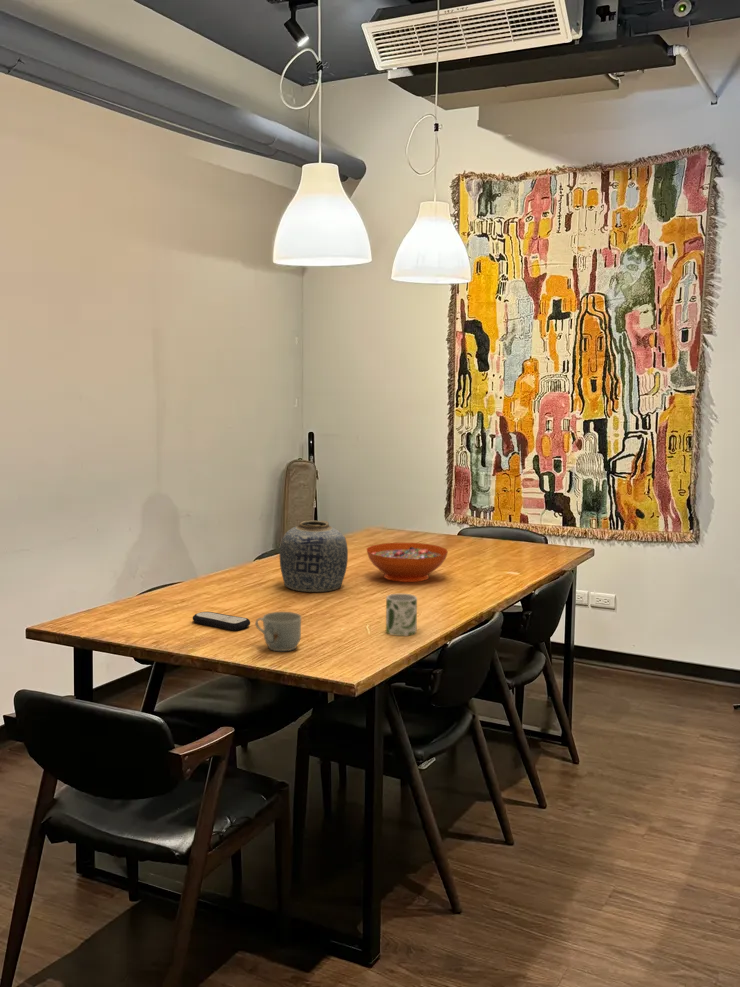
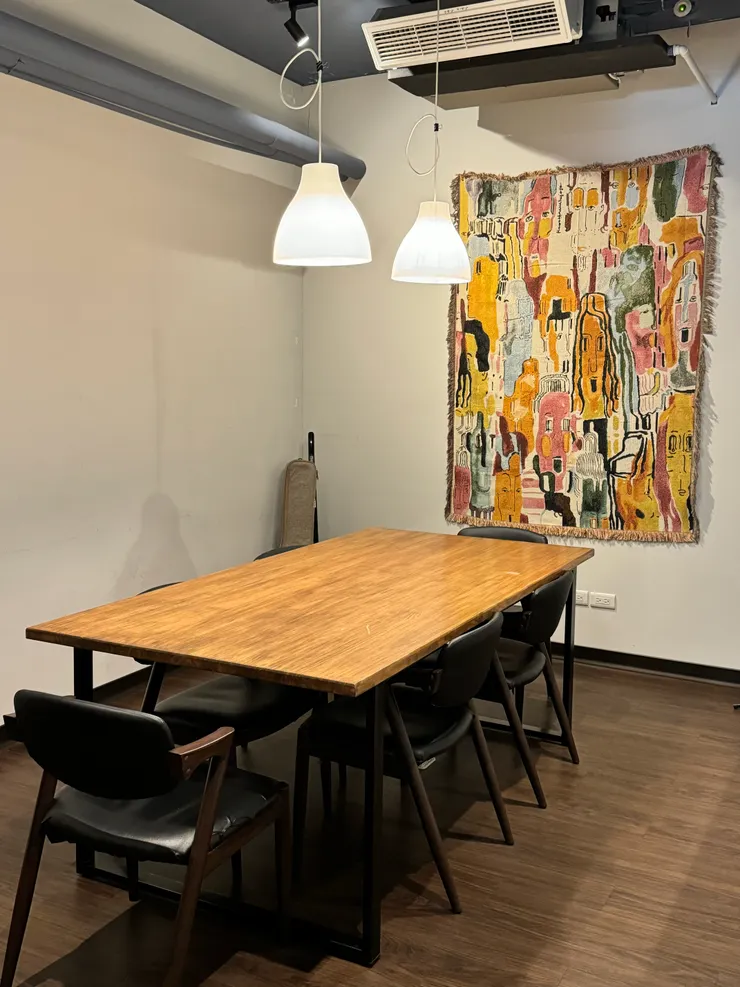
- decorative bowl (406, 563)
- remote control (220, 620)
- vase (313, 554)
- mug (404, 613)
- mug (277, 631)
